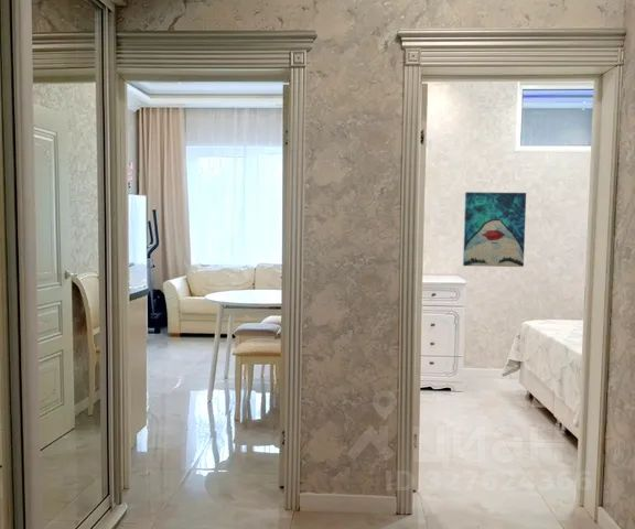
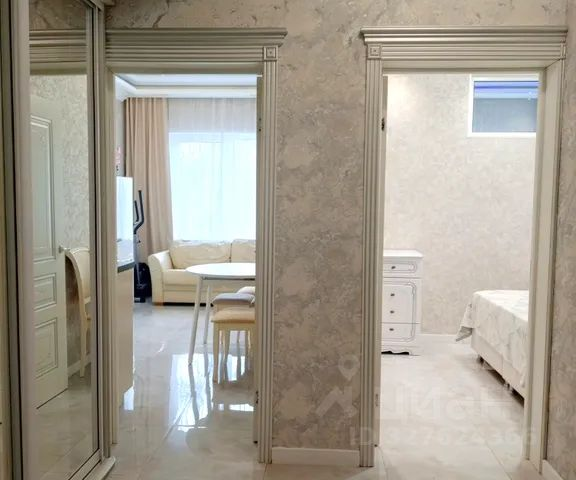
- wall art (494, 229)
